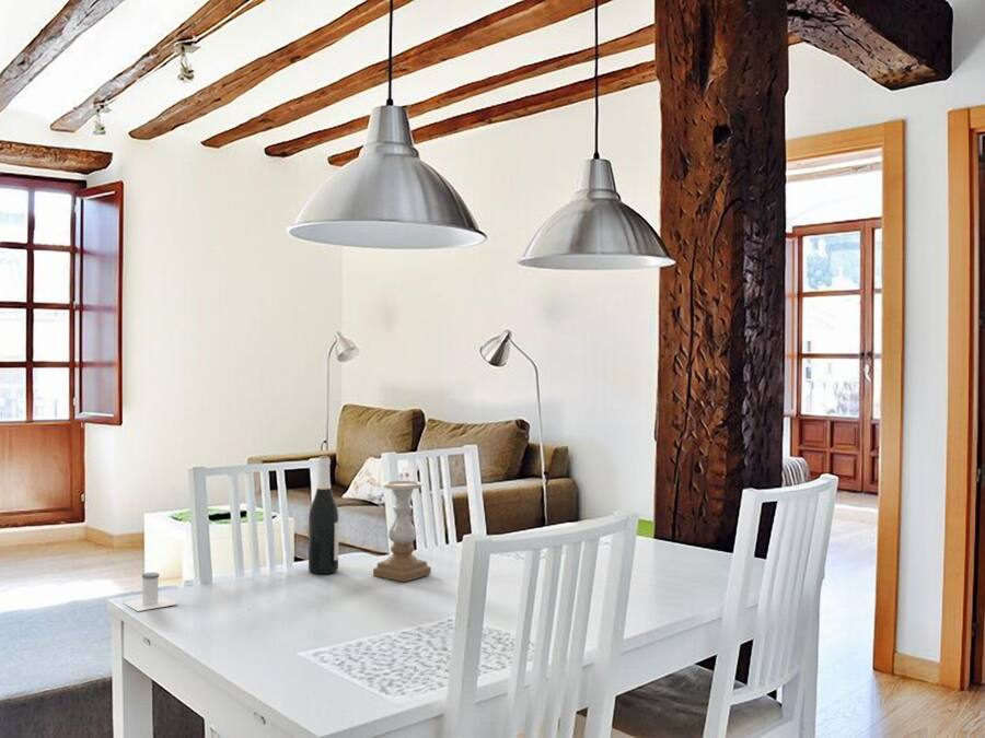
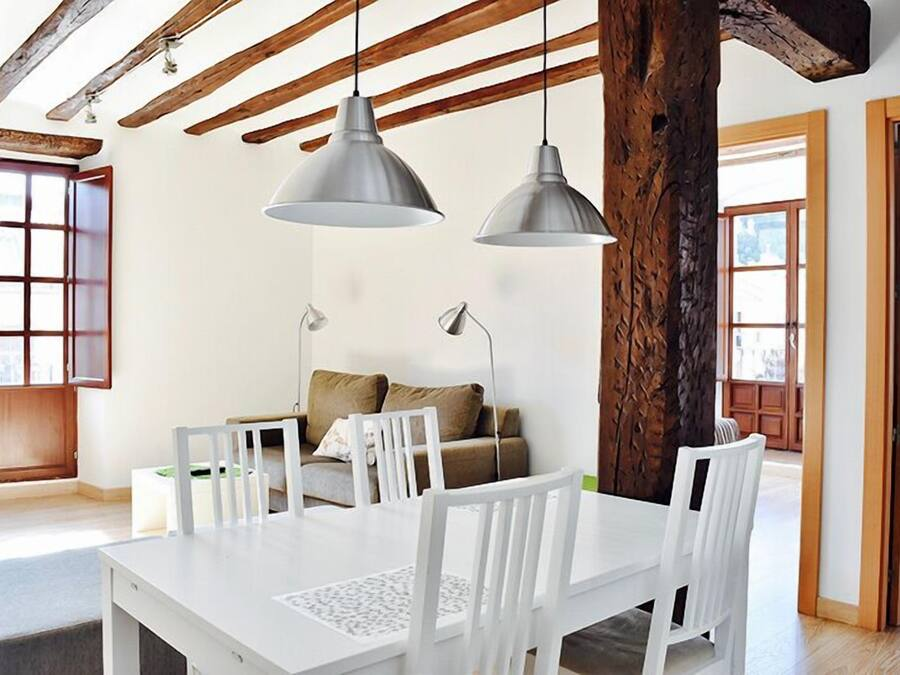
- salt shaker (150, 588)
- candle holder (402, 528)
- wine bottle (323, 513)
